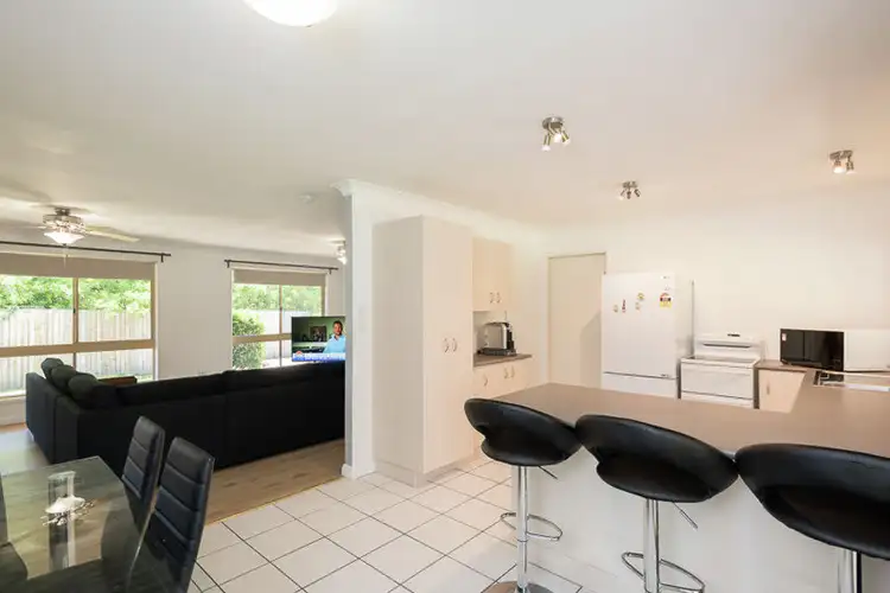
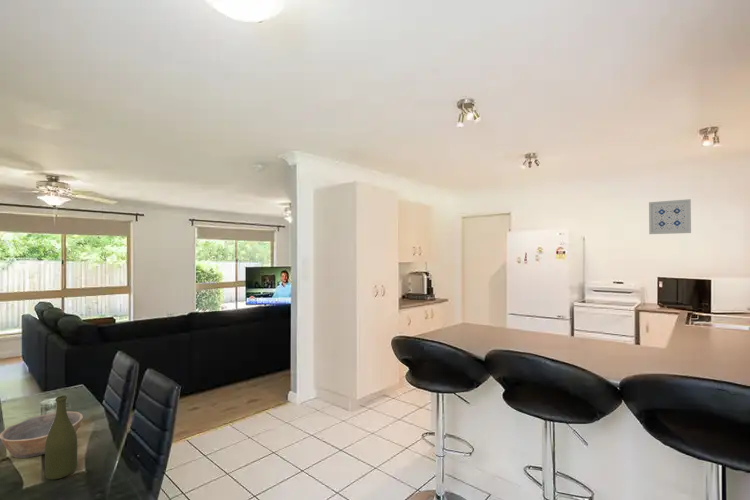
+ bowl (43, 435)
+ wall art (669, 217)
+ bottle (61, 435)
